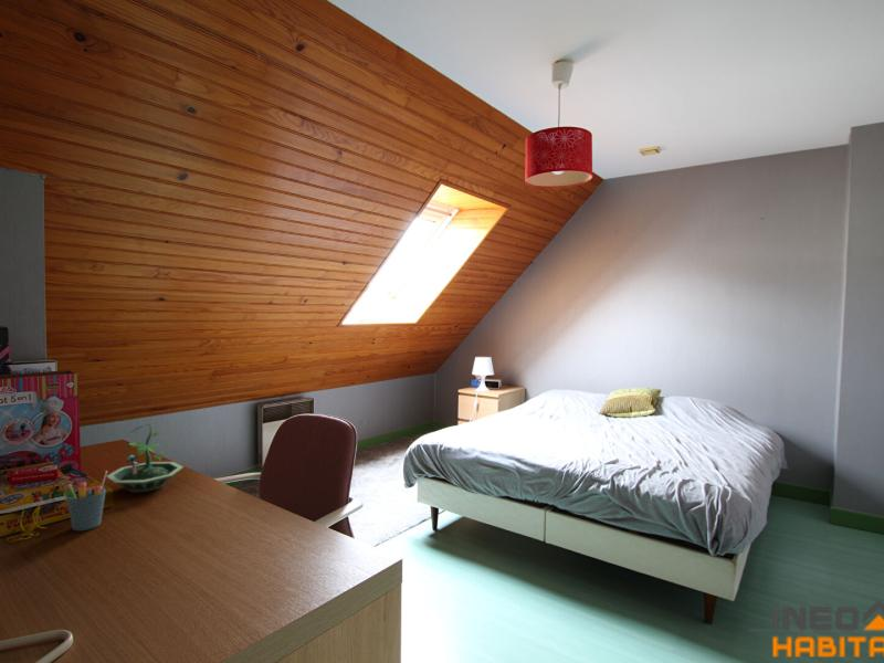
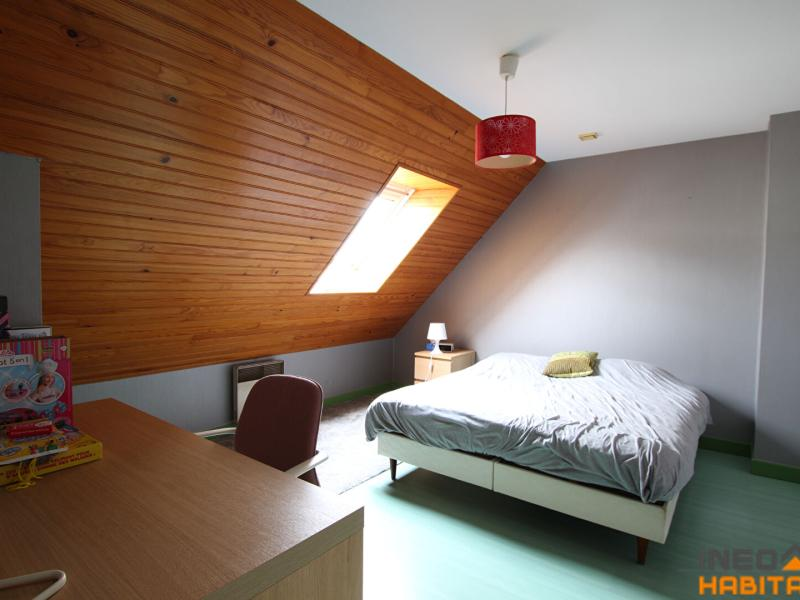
- terrarium (147, 438)
- pen holder (85, 499)
